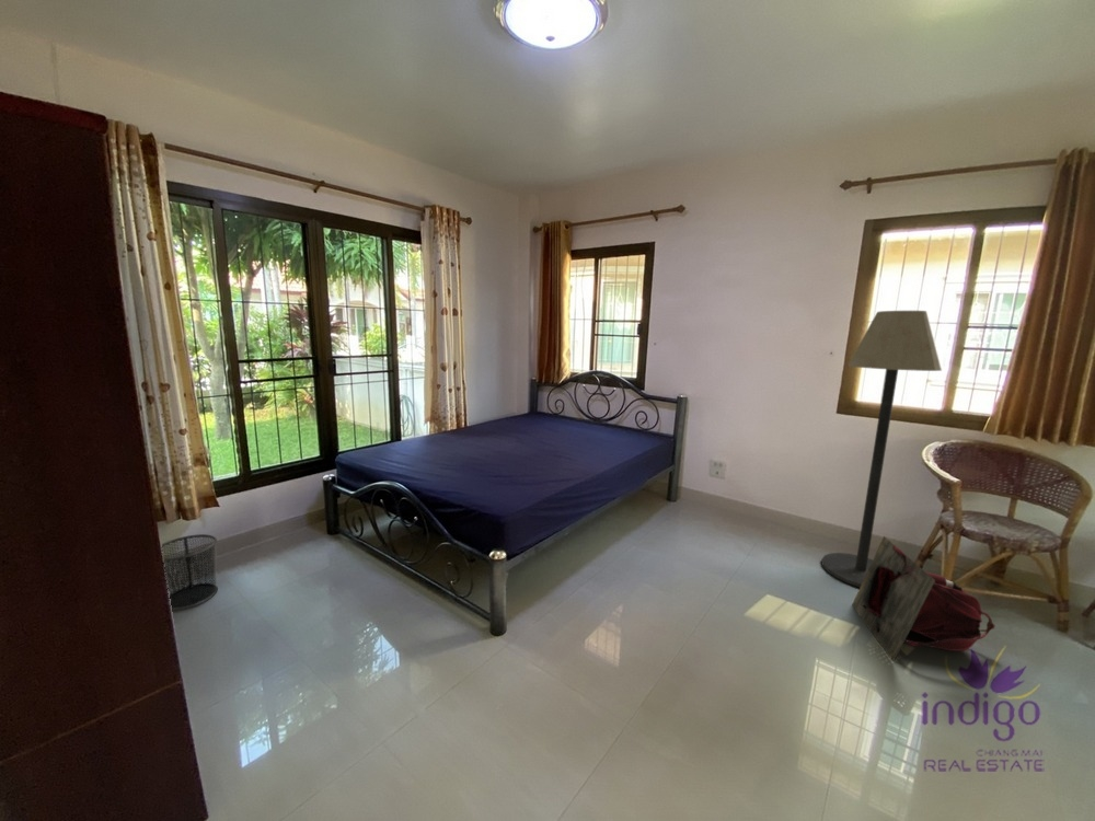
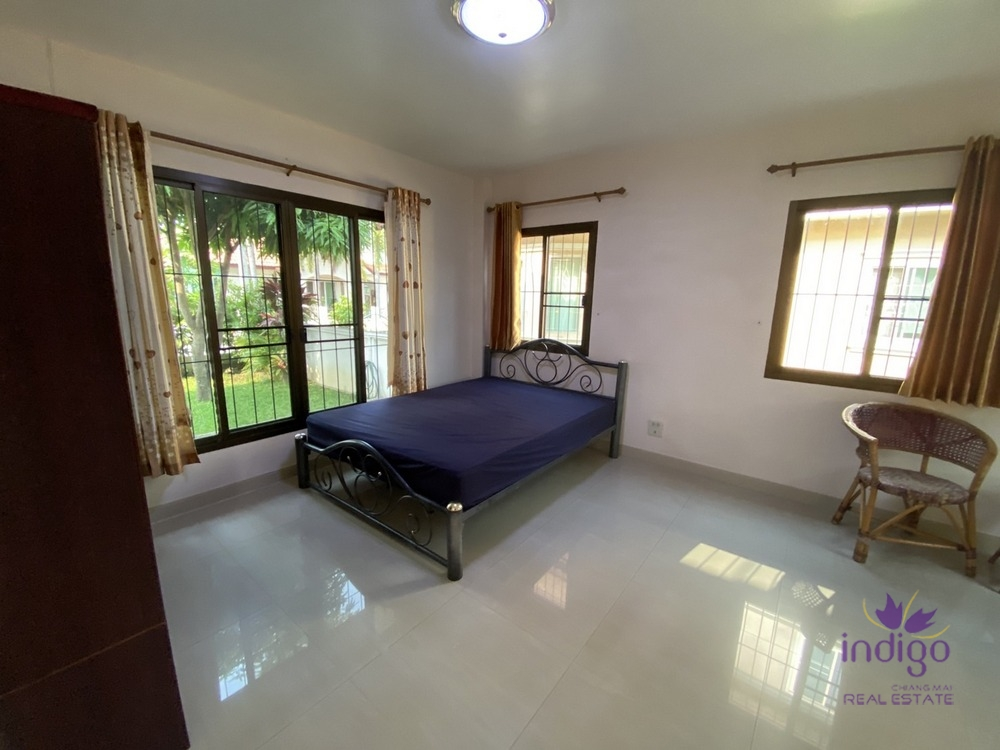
- floor lamp (879, 449)
- backpack (933, 600)
- waste bin (187, 571)
